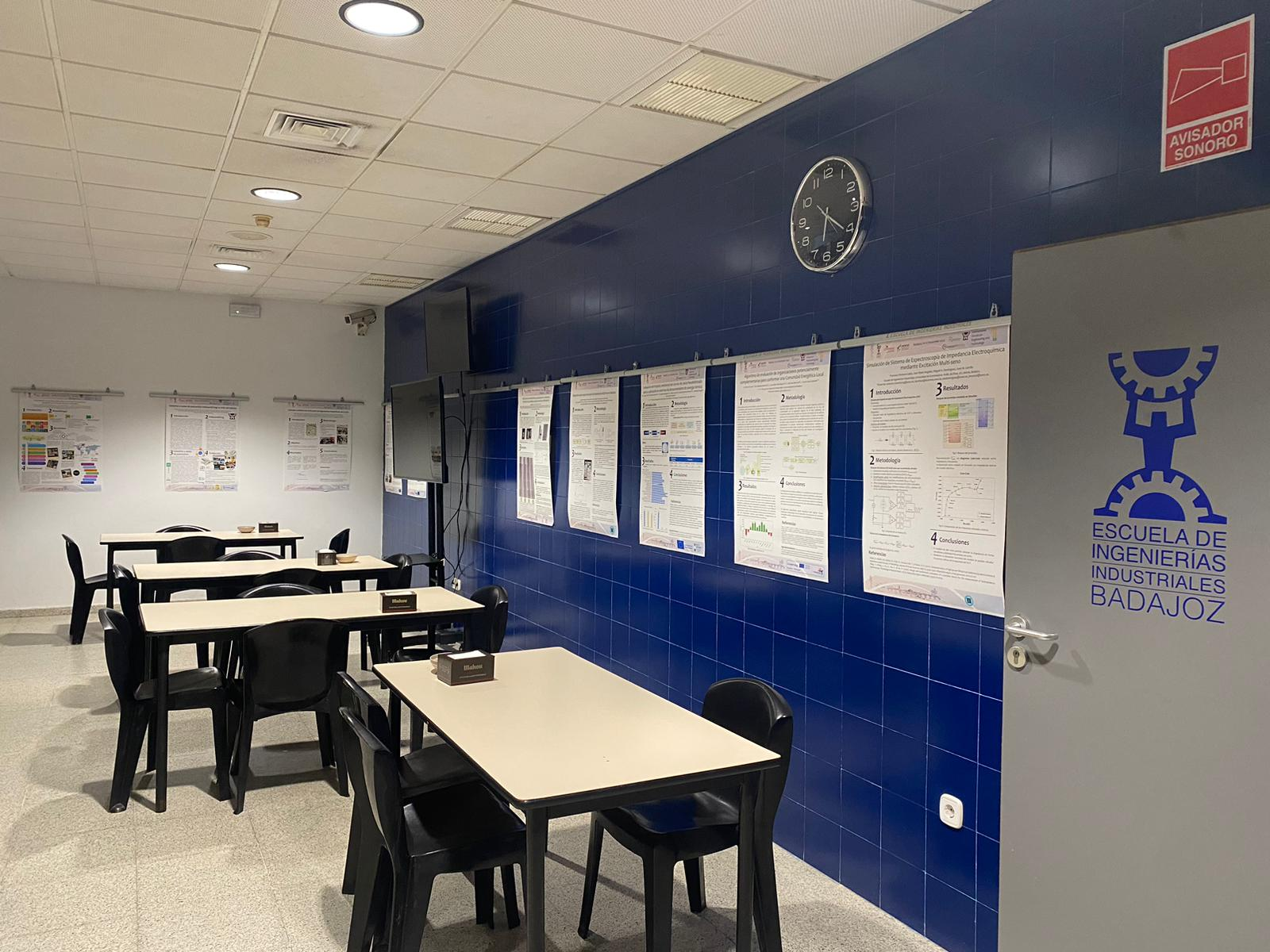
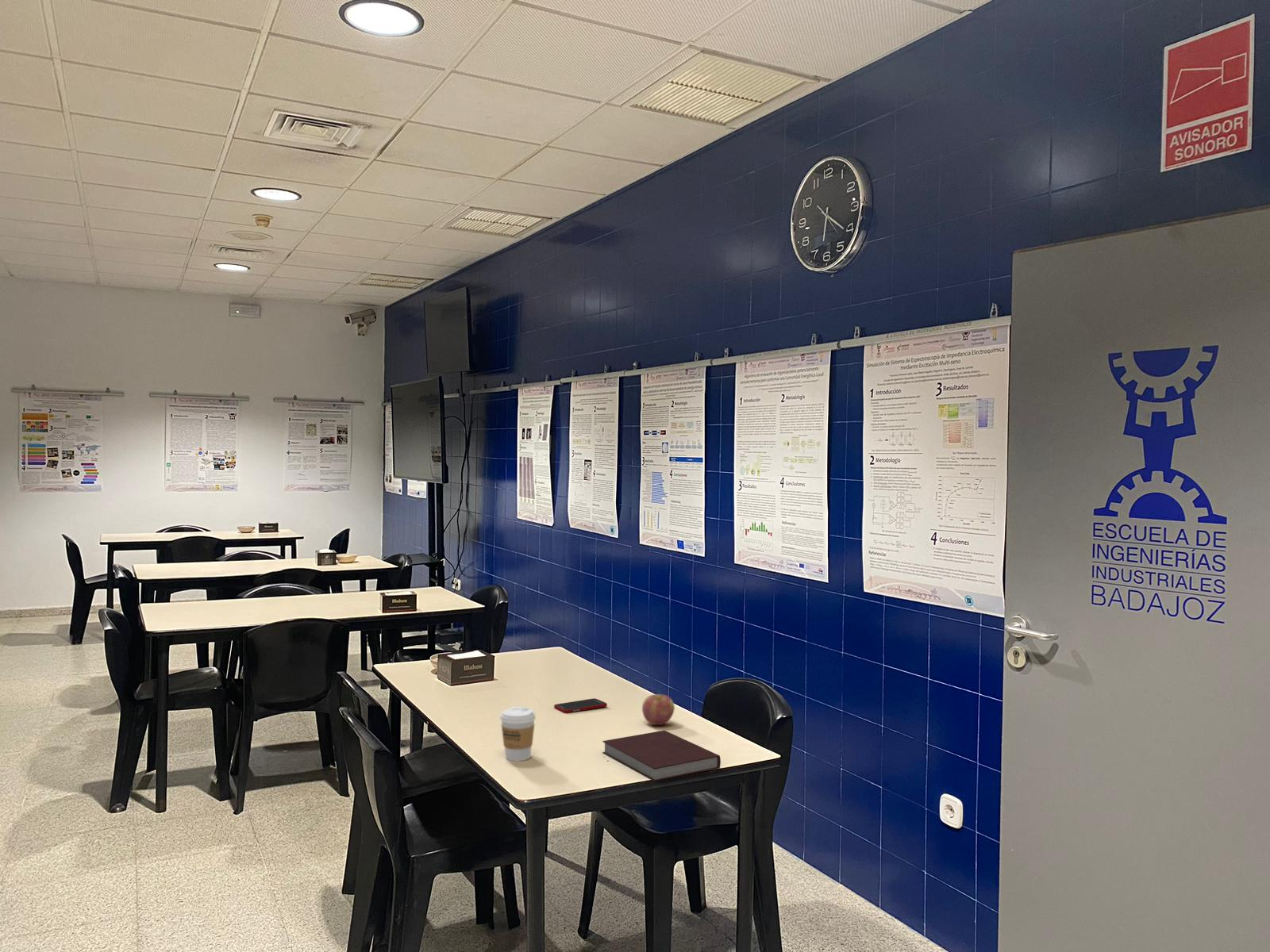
+ notebook (660, 754)
+ cell phone (580, 705)
+ coffee cup (518, 733)
+ apple (658, 709)
